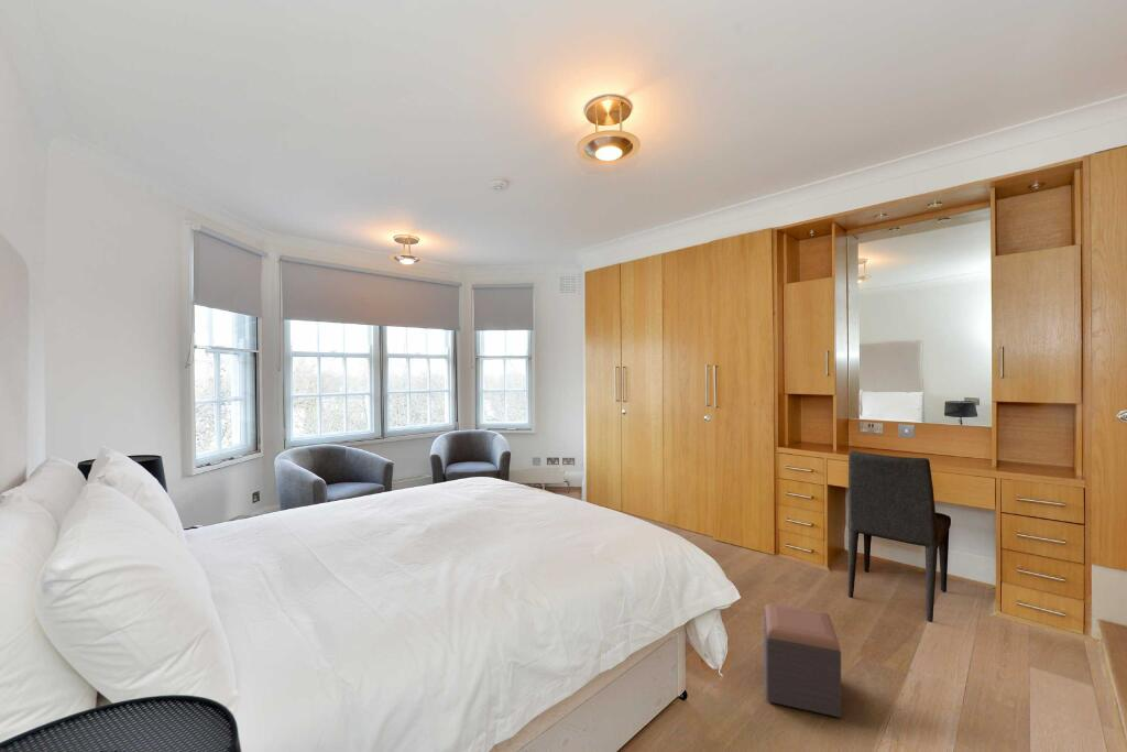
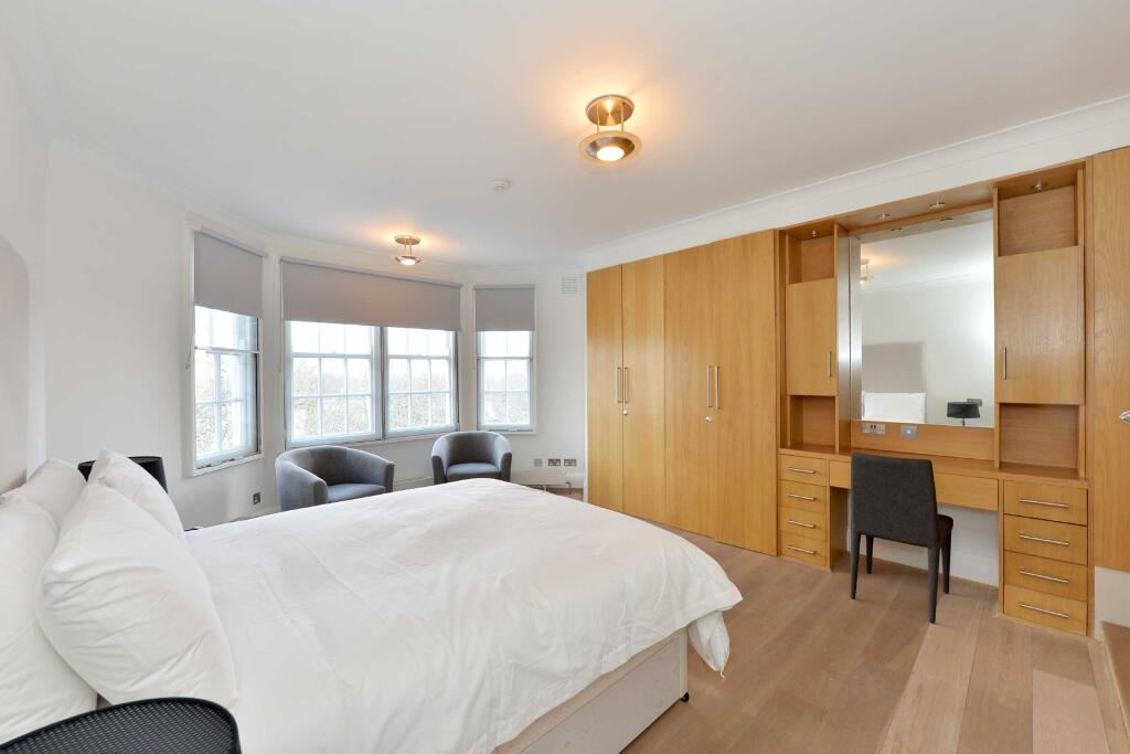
- footstool (799, 654)
